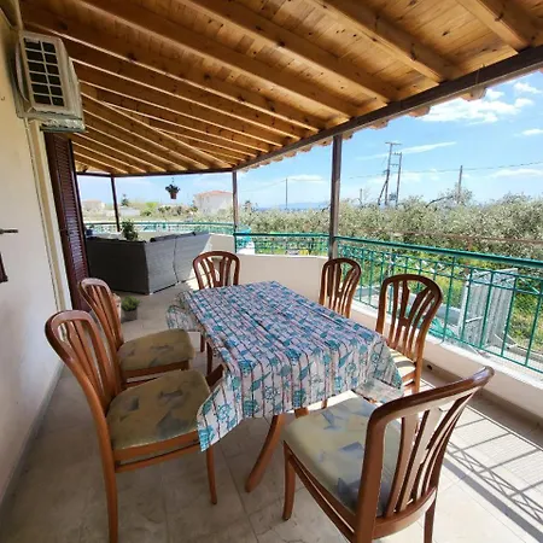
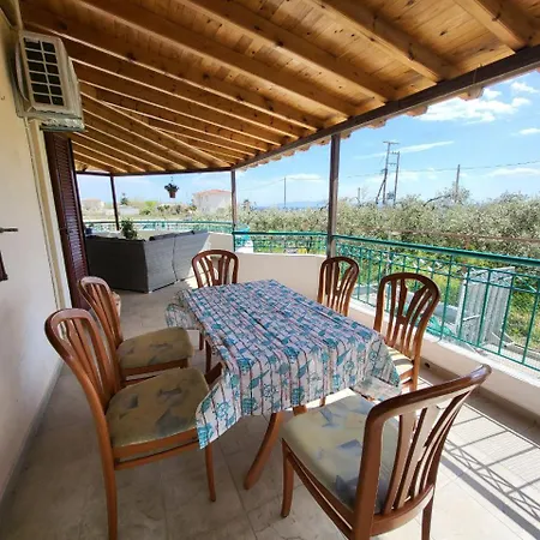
- potted plant (133, 305)
